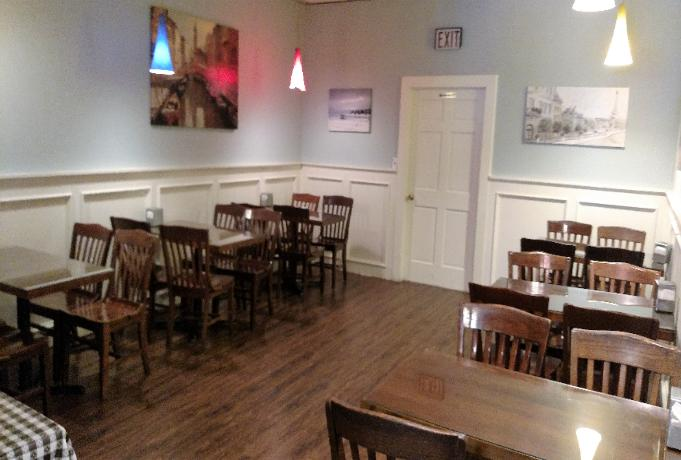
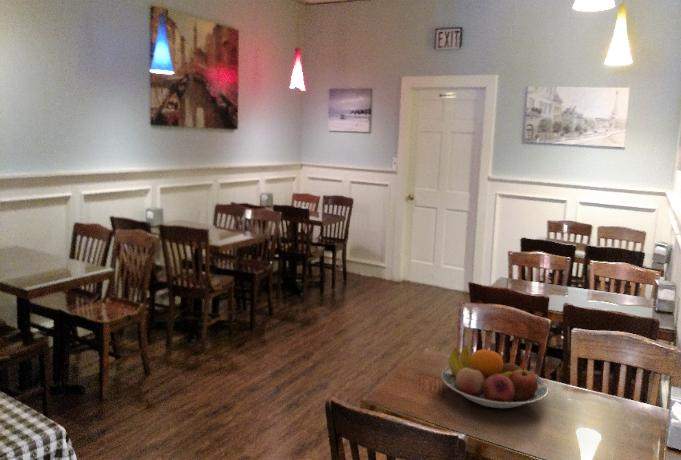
+ fruit bowl (494, 376)
